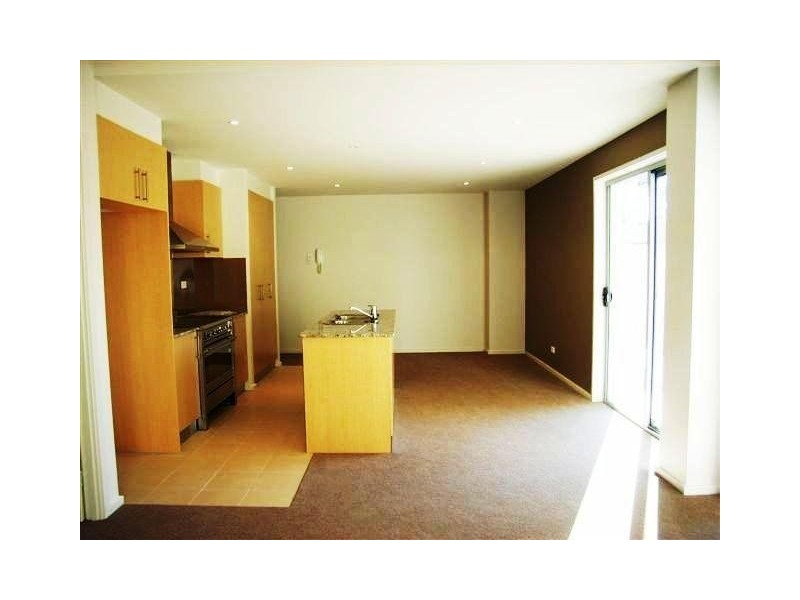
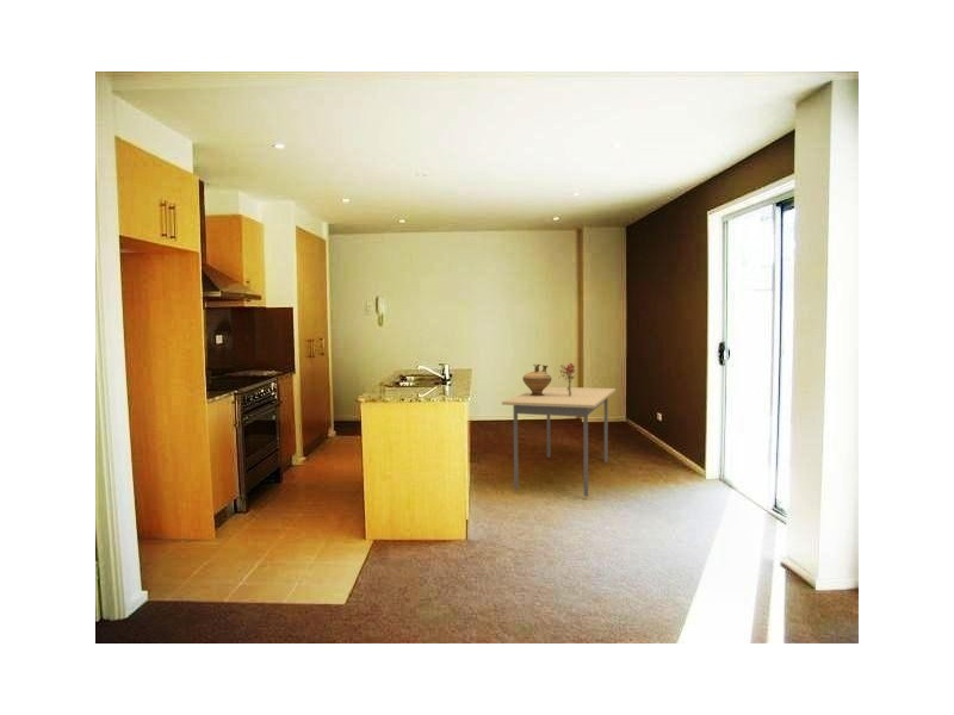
+ bouquet (566, 379)
+ dining table (549, 435)
+ ceramic jug (537, 379)
